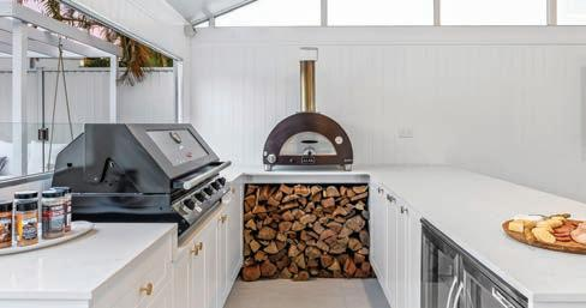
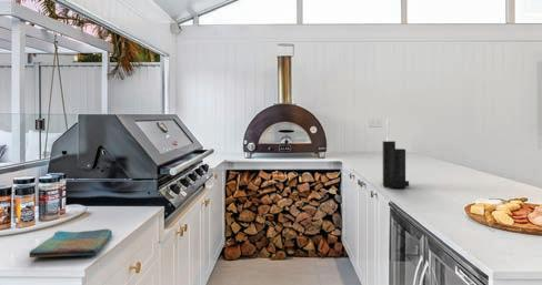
+ dish towel (74, 242)
+ knife block (395, 152)
